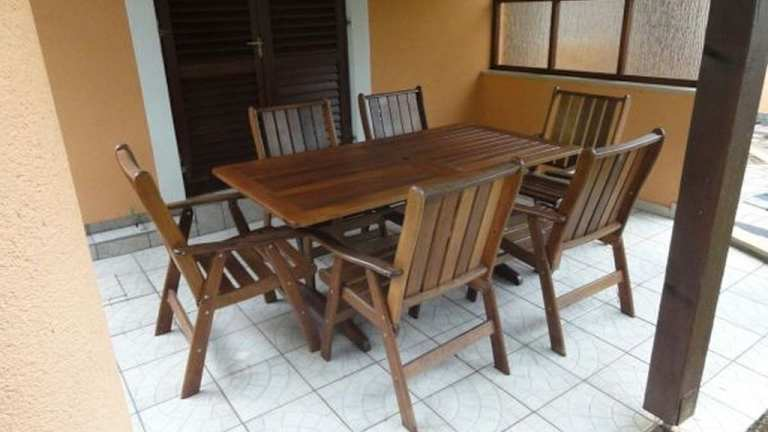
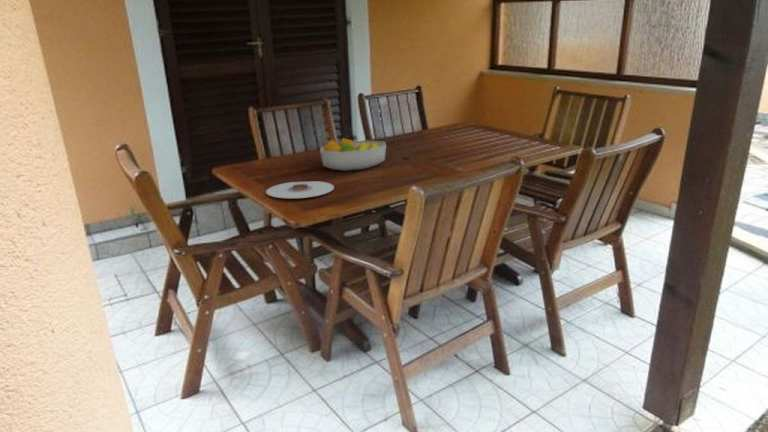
+ plate (300, 187)
+ fruit bowl (353, 151)
